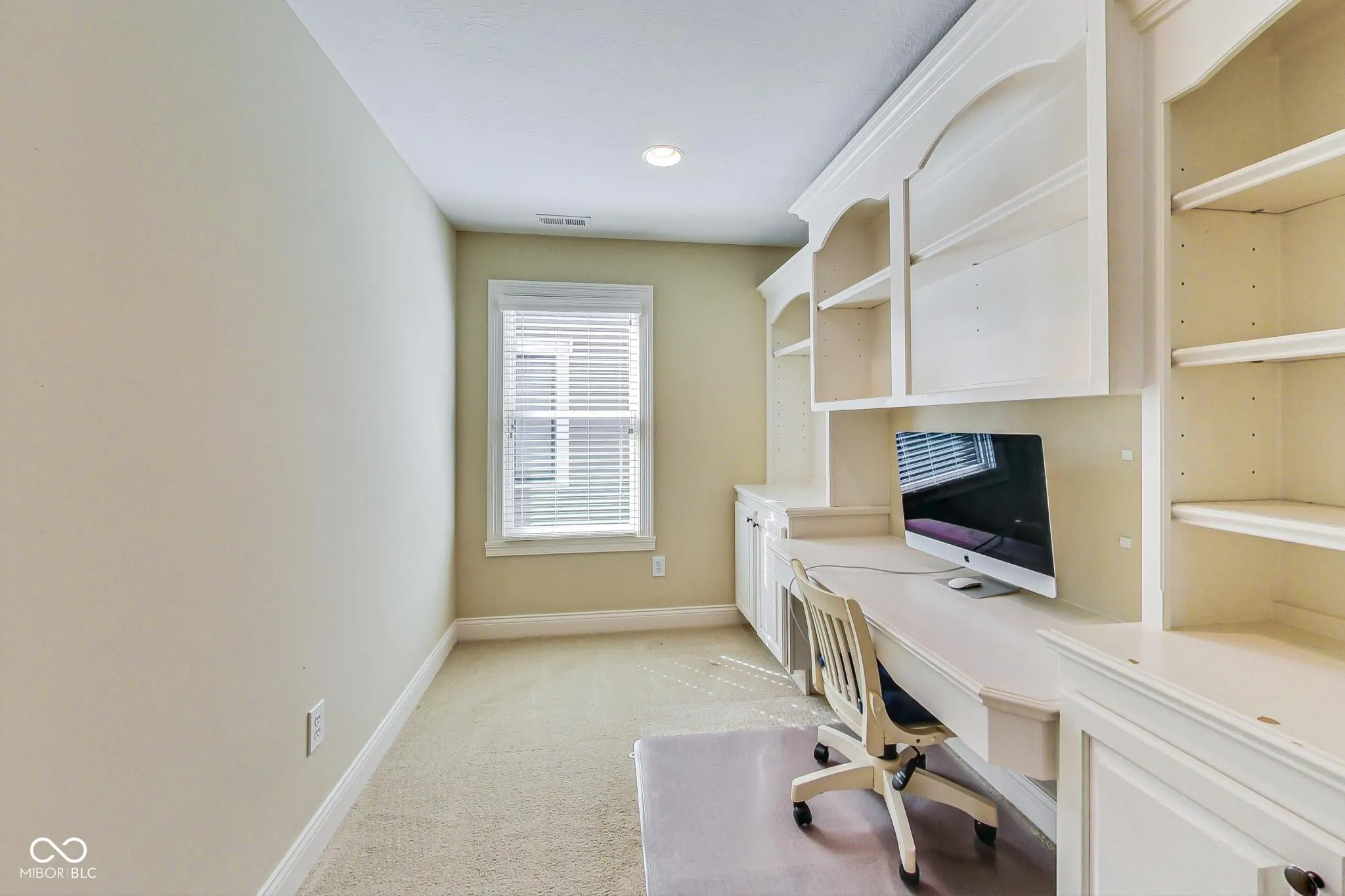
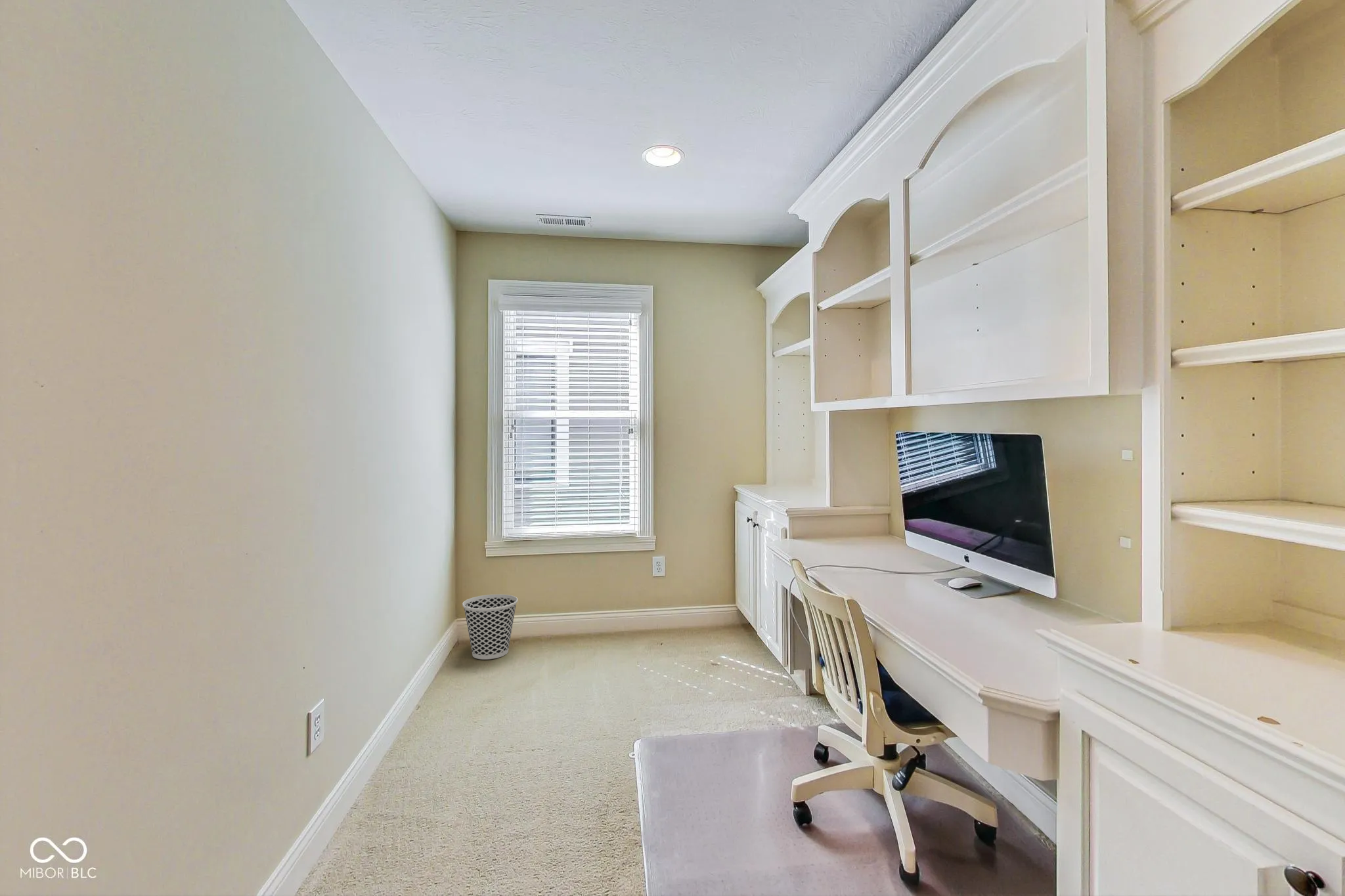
+ wastebasket (490, 627)
